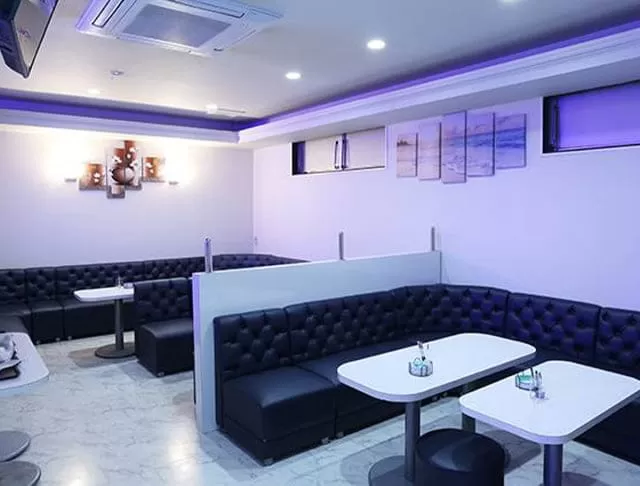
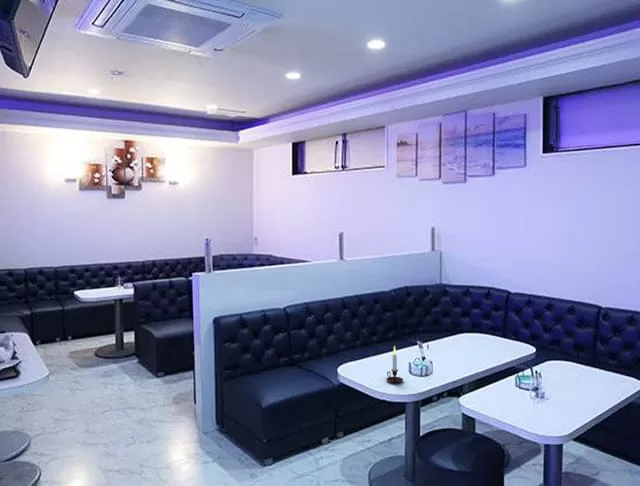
+ candle (393, 362)
